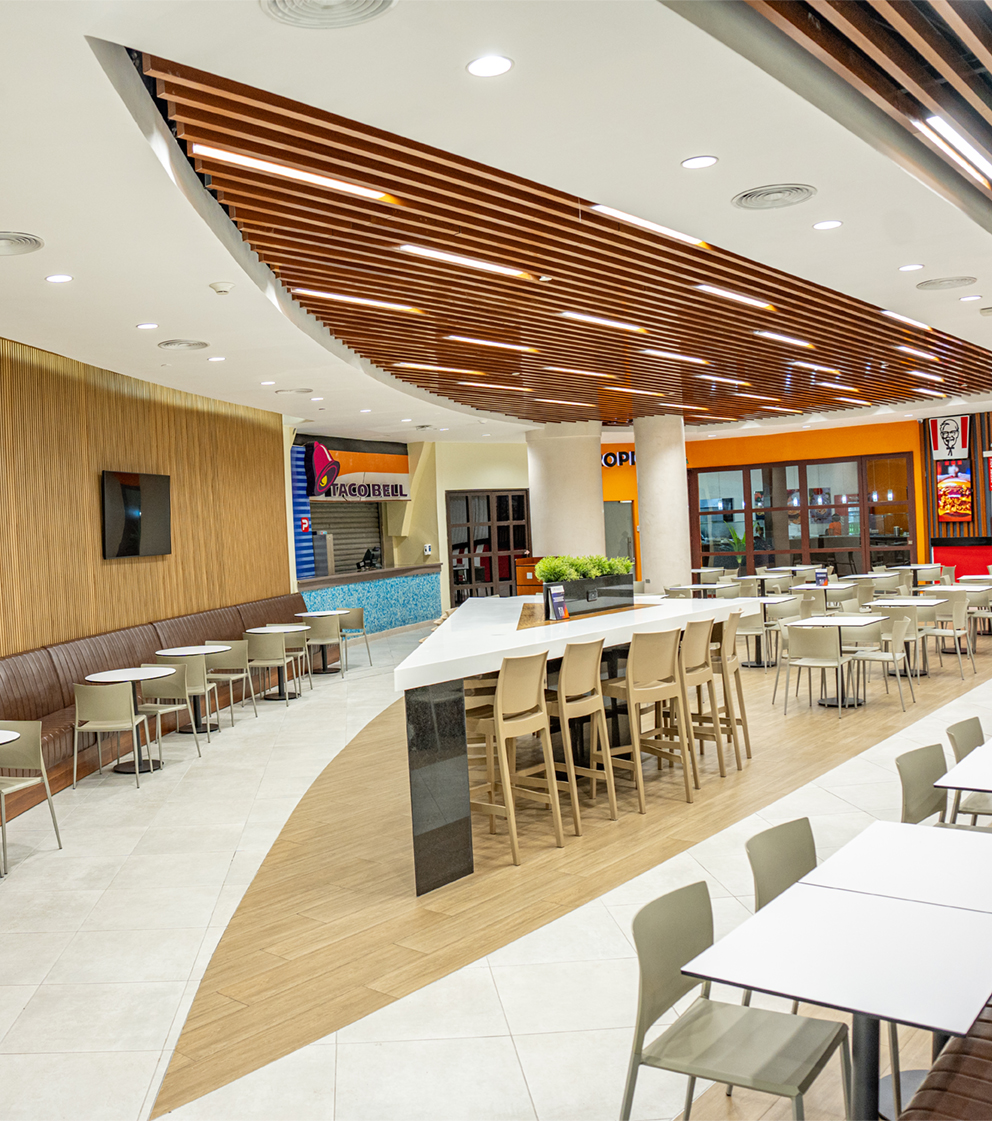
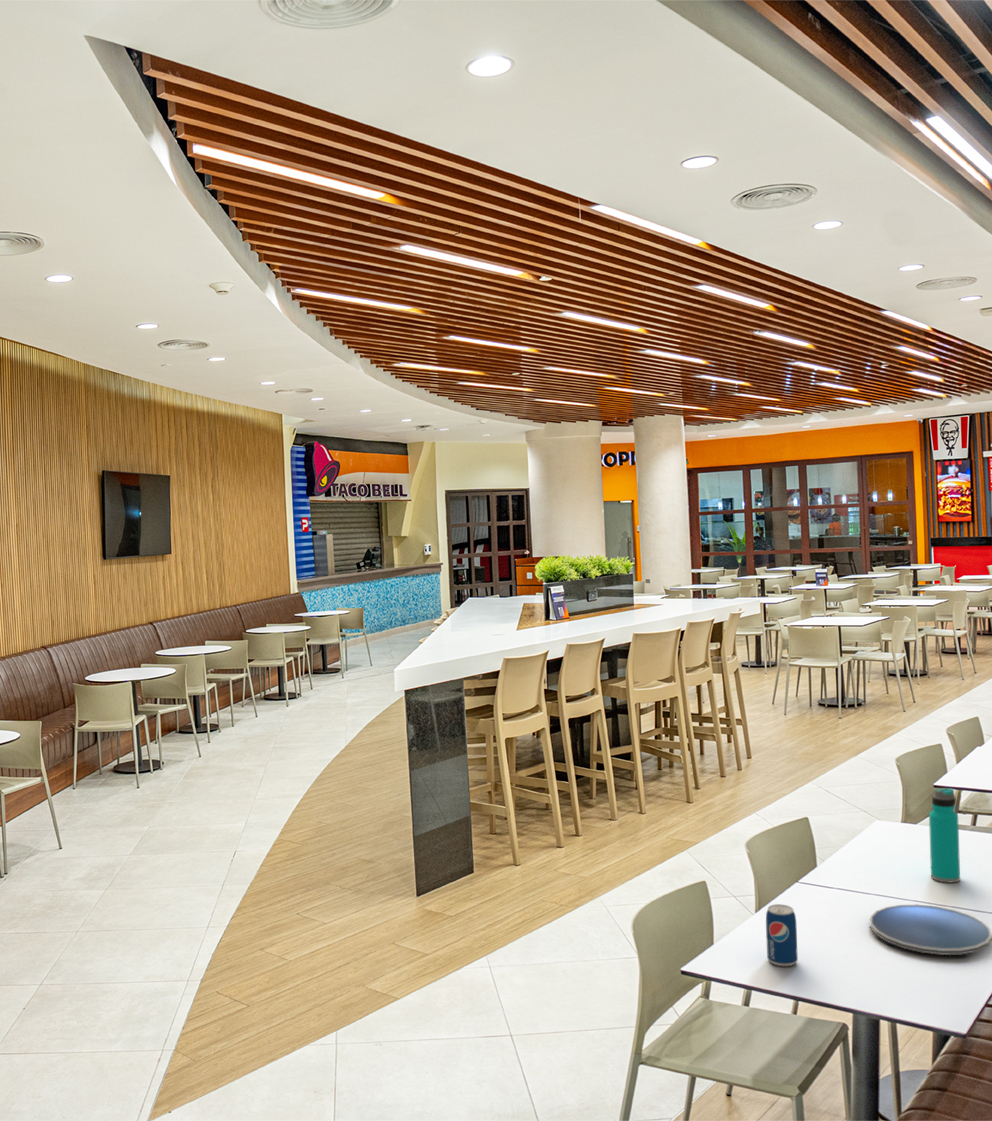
+ beverage can (781, 935)
+ plate (929, 930)
+ water bottle (944, 833)
